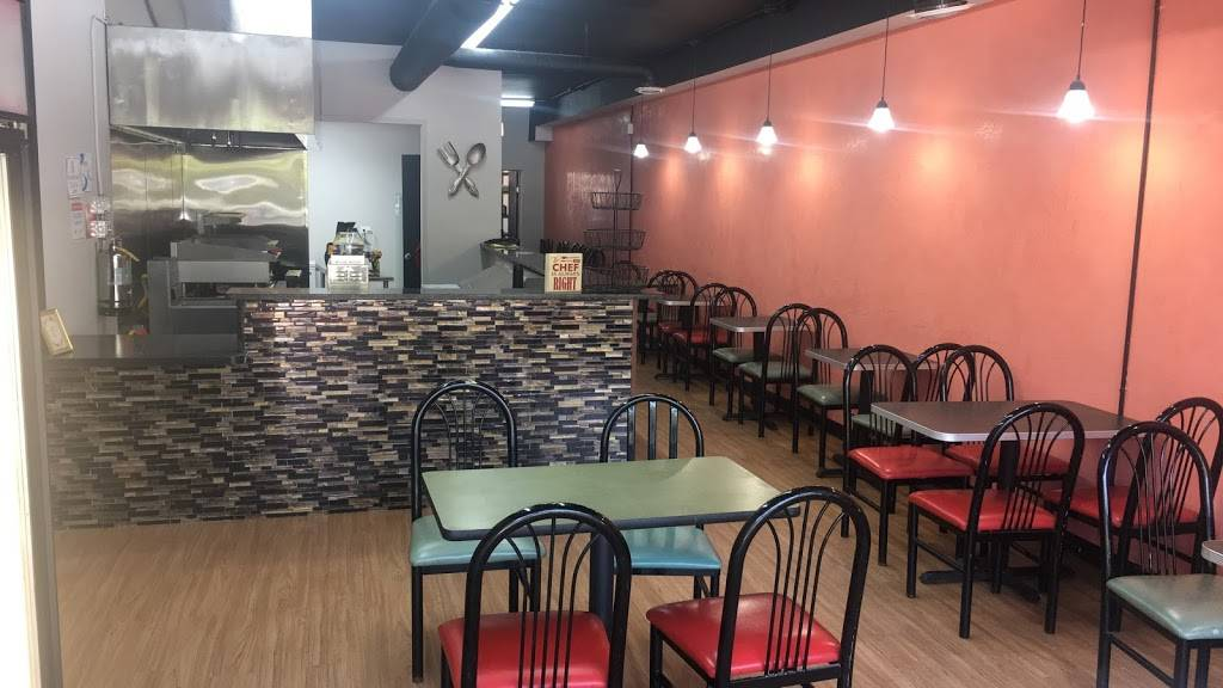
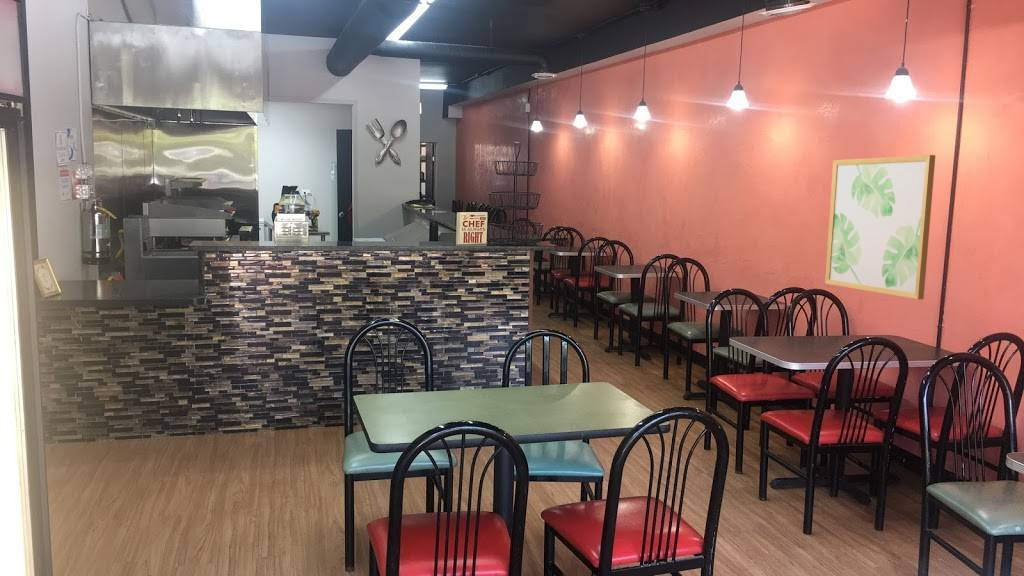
+ wall art (875, 225)
